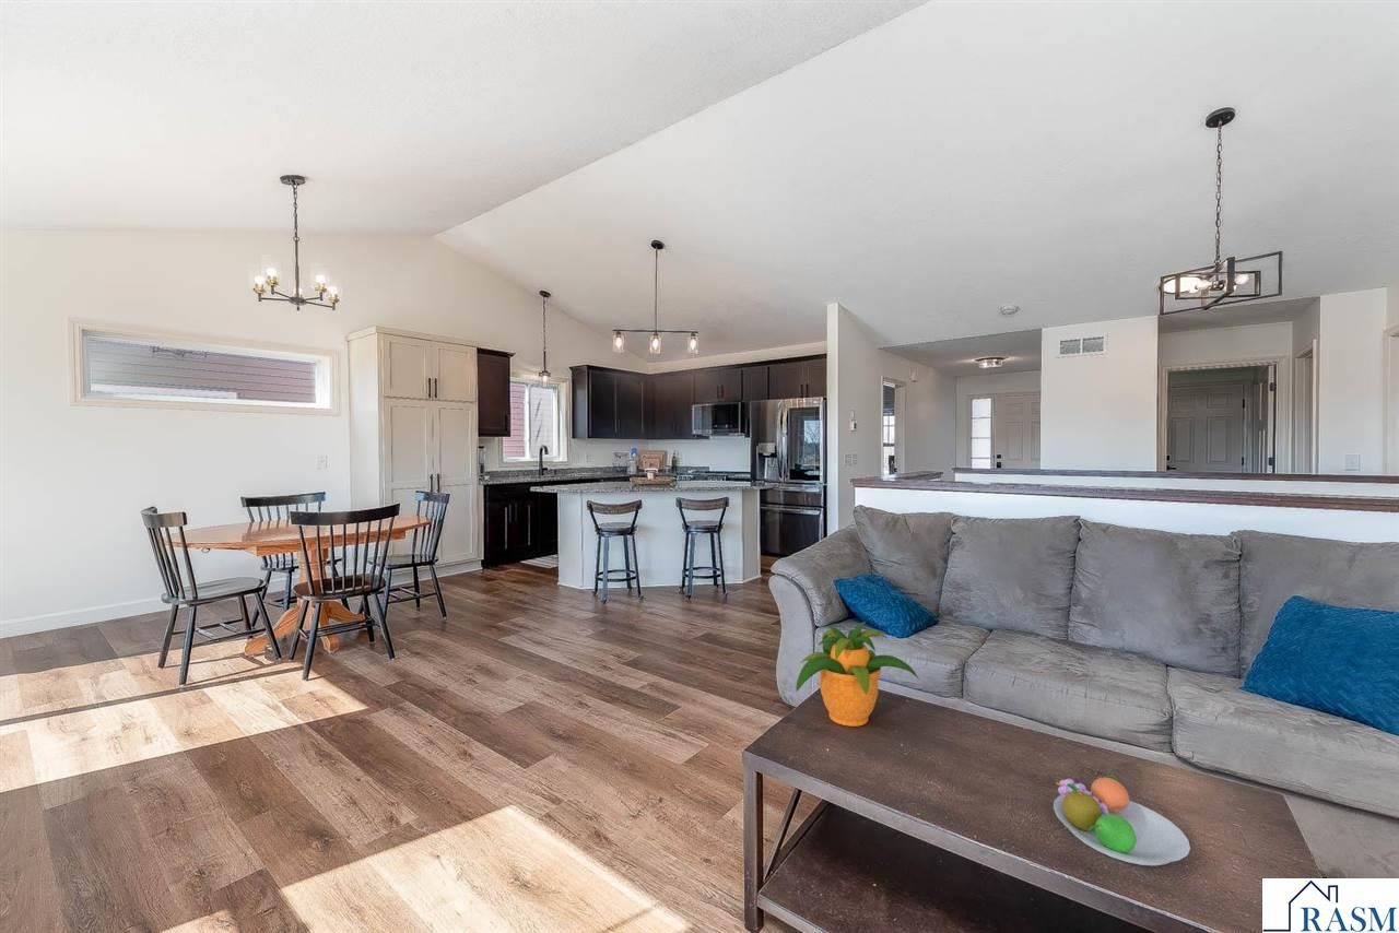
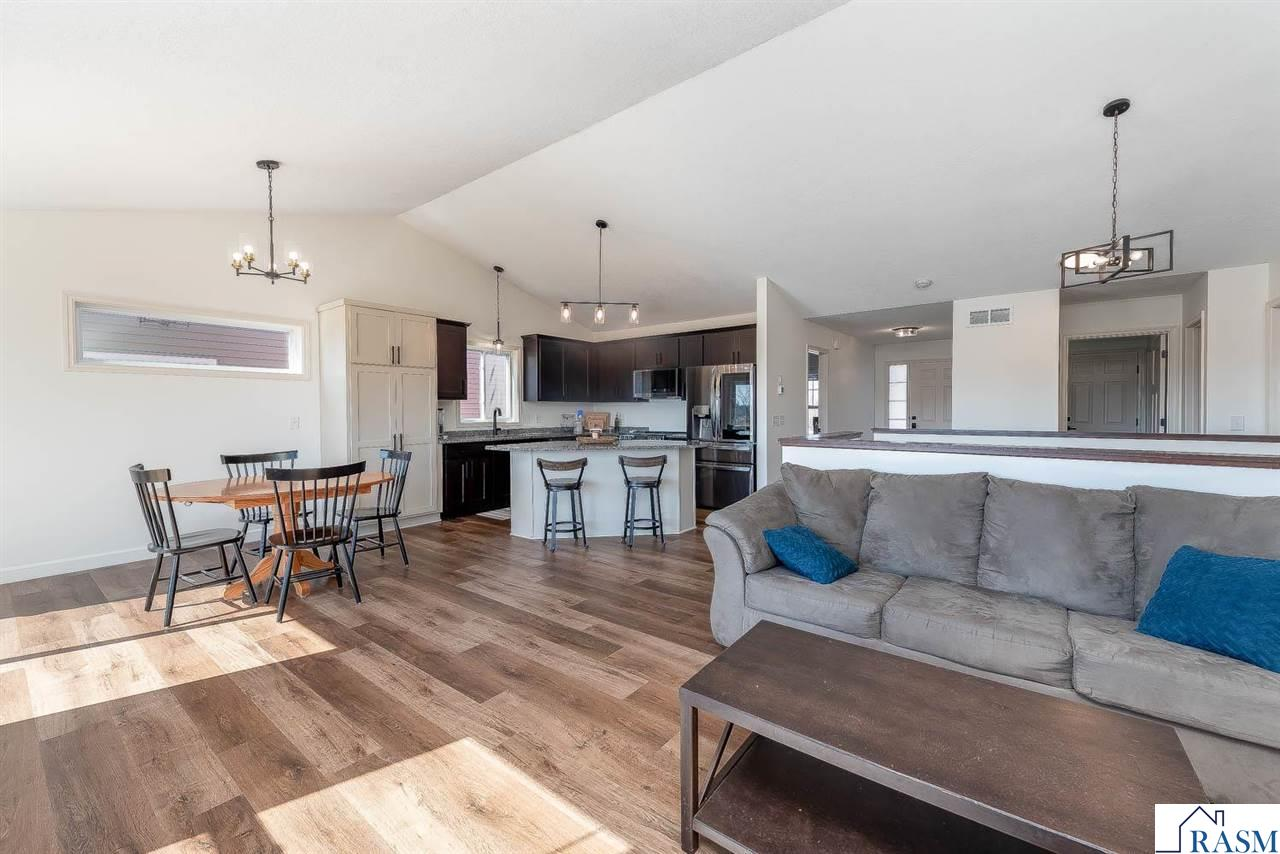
- fruit bowl (1114, 813)
- potted plant (856, 671)
